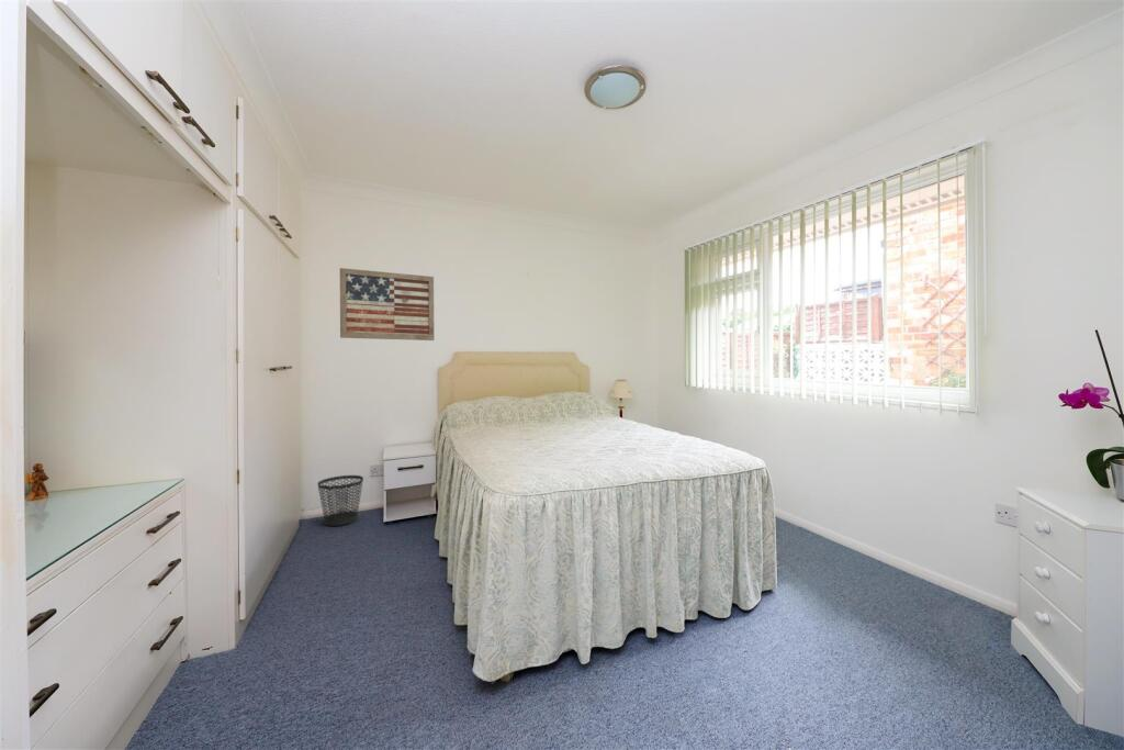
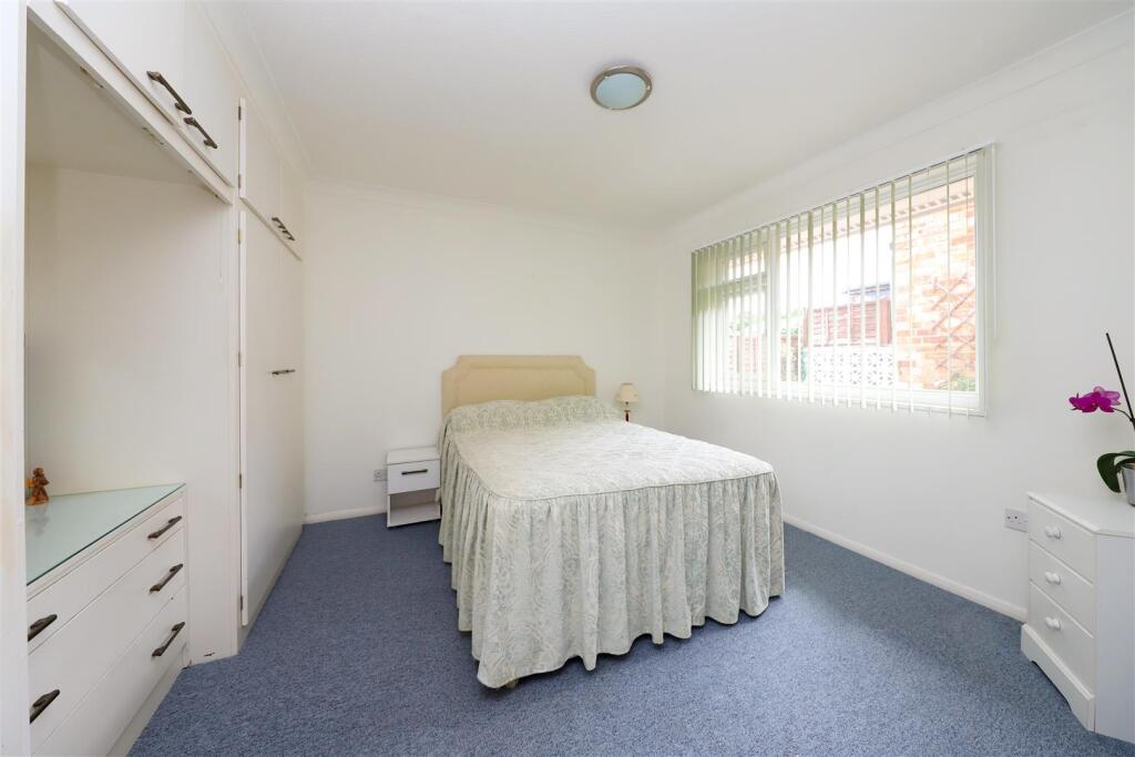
- wastebasket (340, 501)
- wall art (389, 305)
